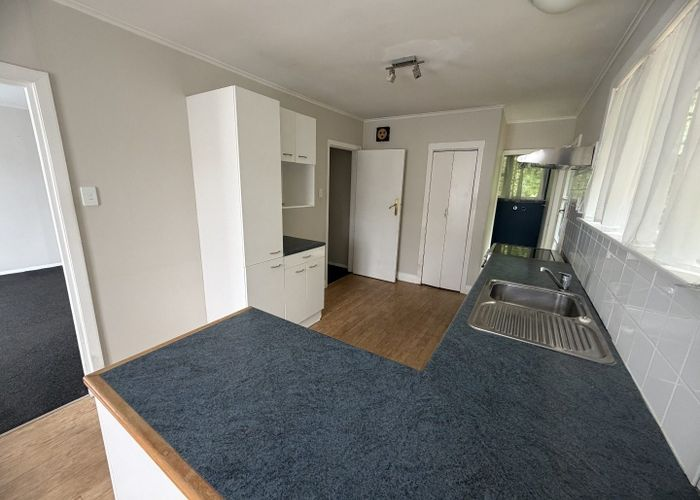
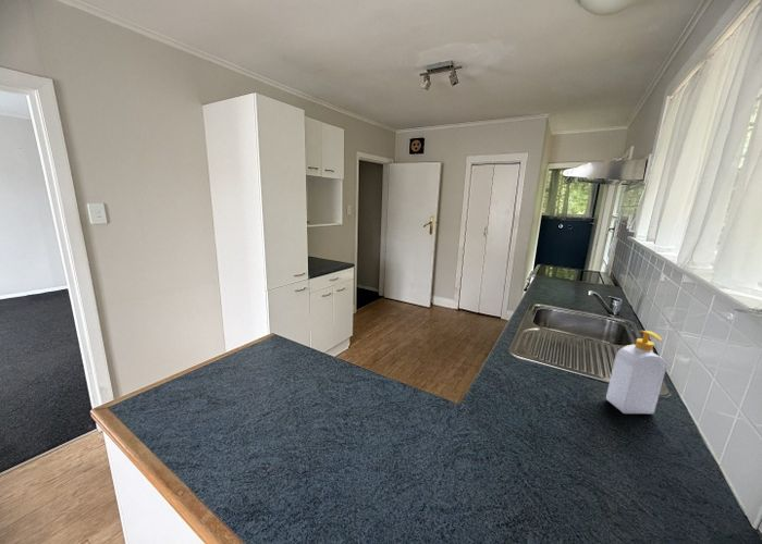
+ soap bottle (639, 370)
